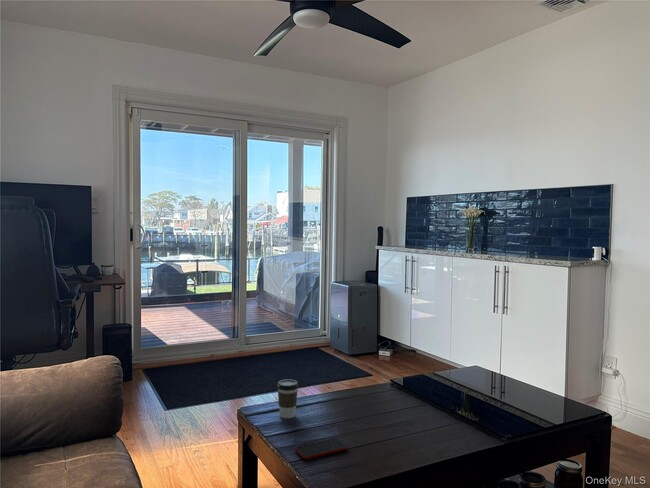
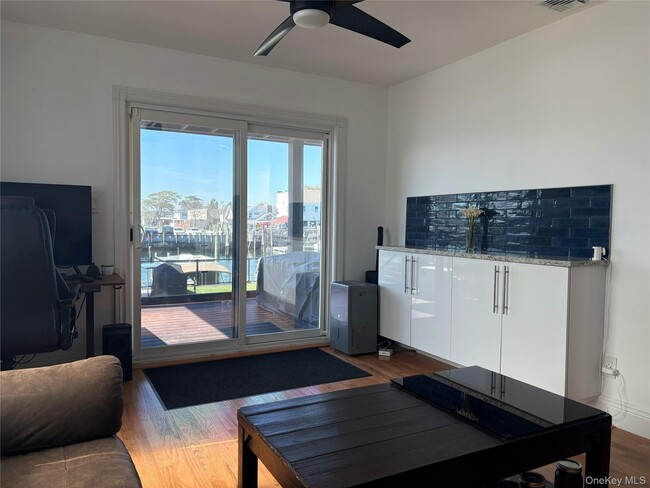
- coffee cup (287, 398)
- smartphone (321, 448)
